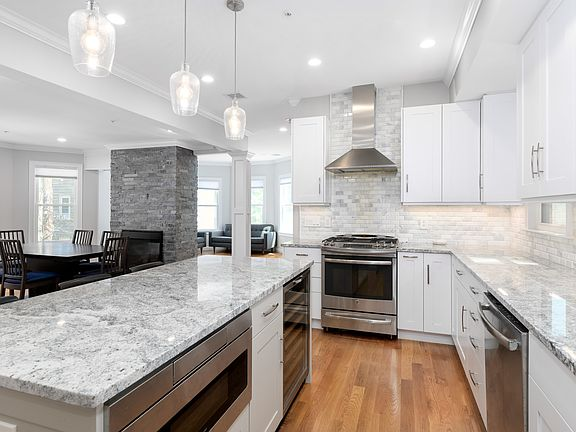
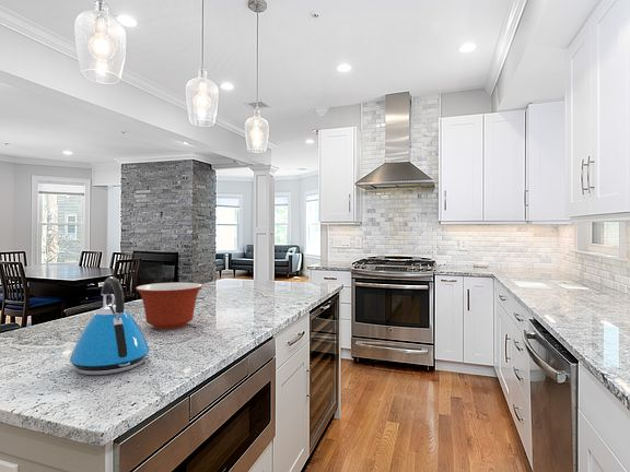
+ kettle (112, 320)
+ mixing bowl (170, 305)
